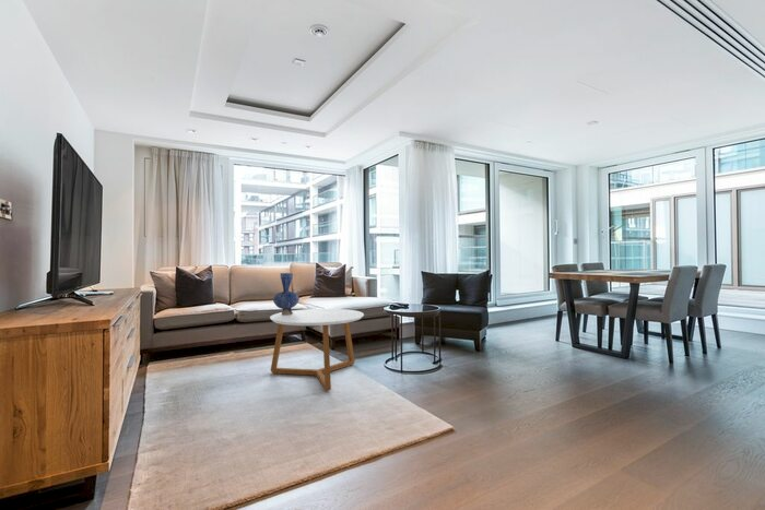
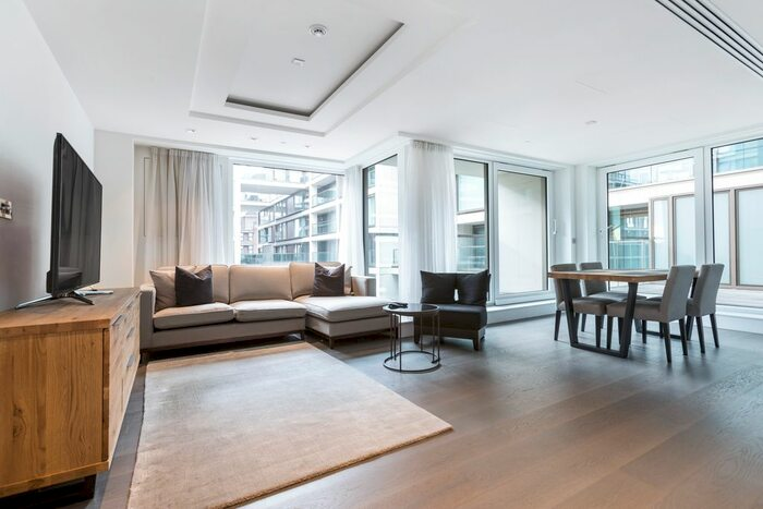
- coffee table (323, 345)
- vase (285, 293)
